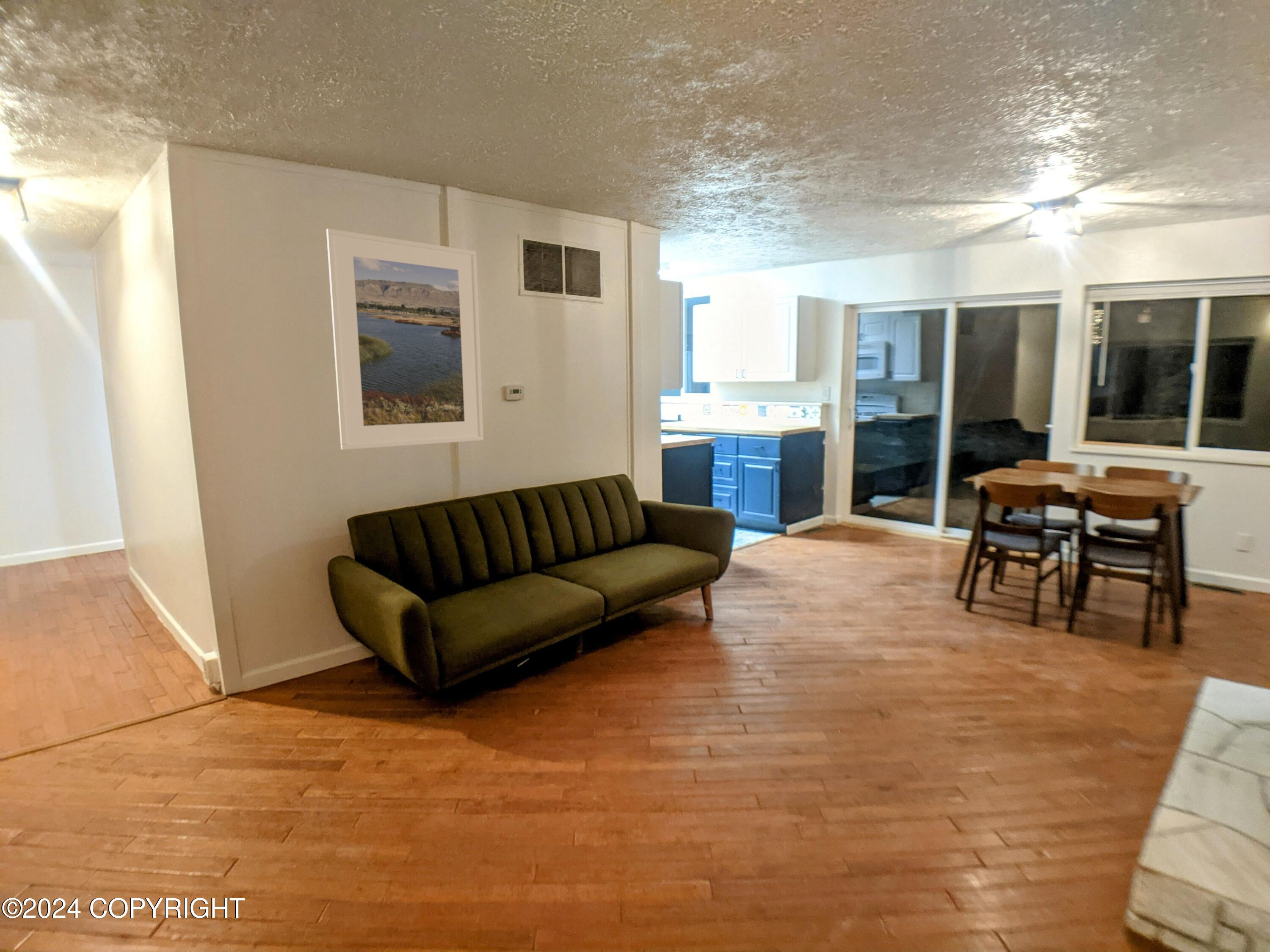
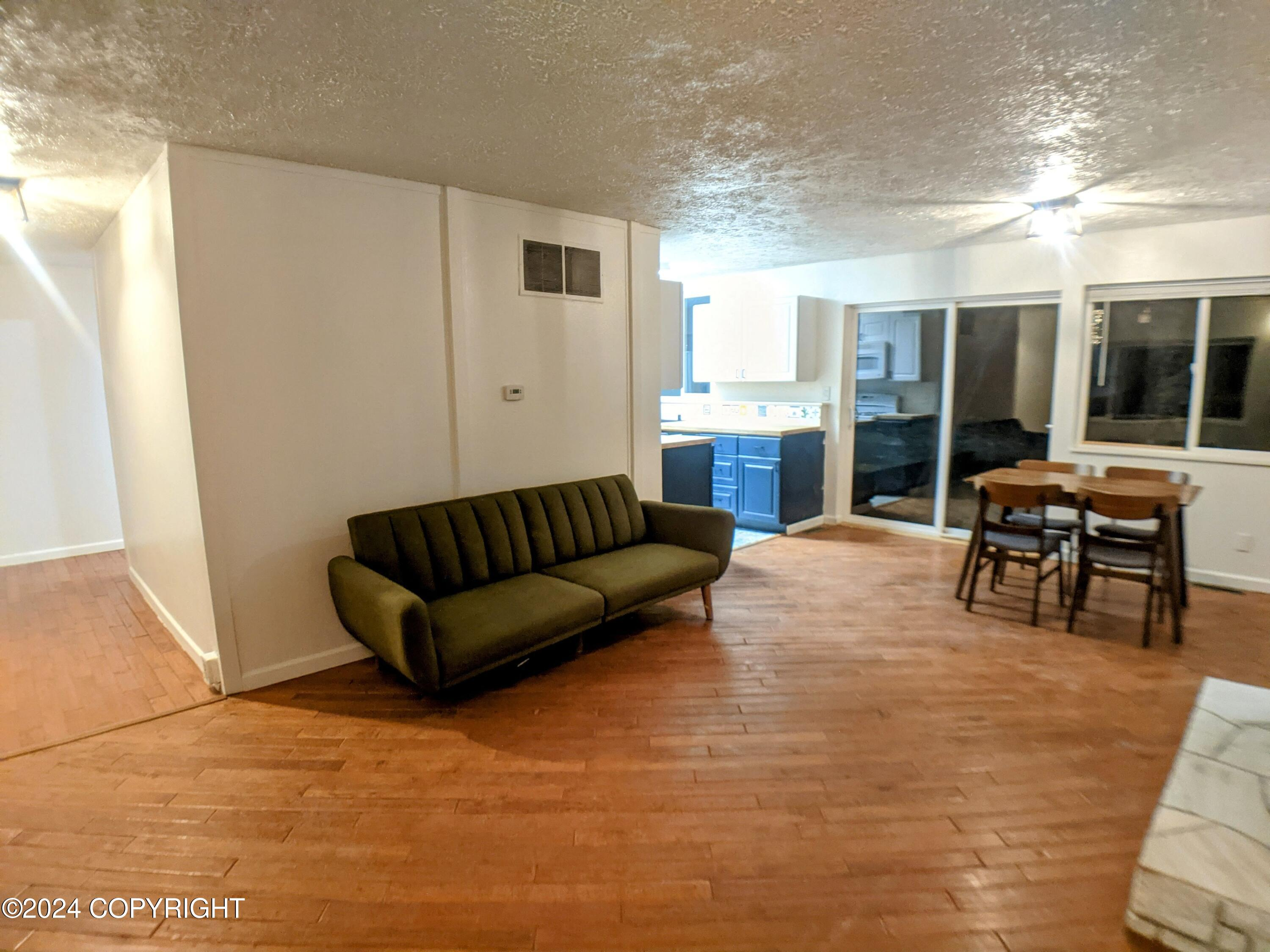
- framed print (412, 345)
